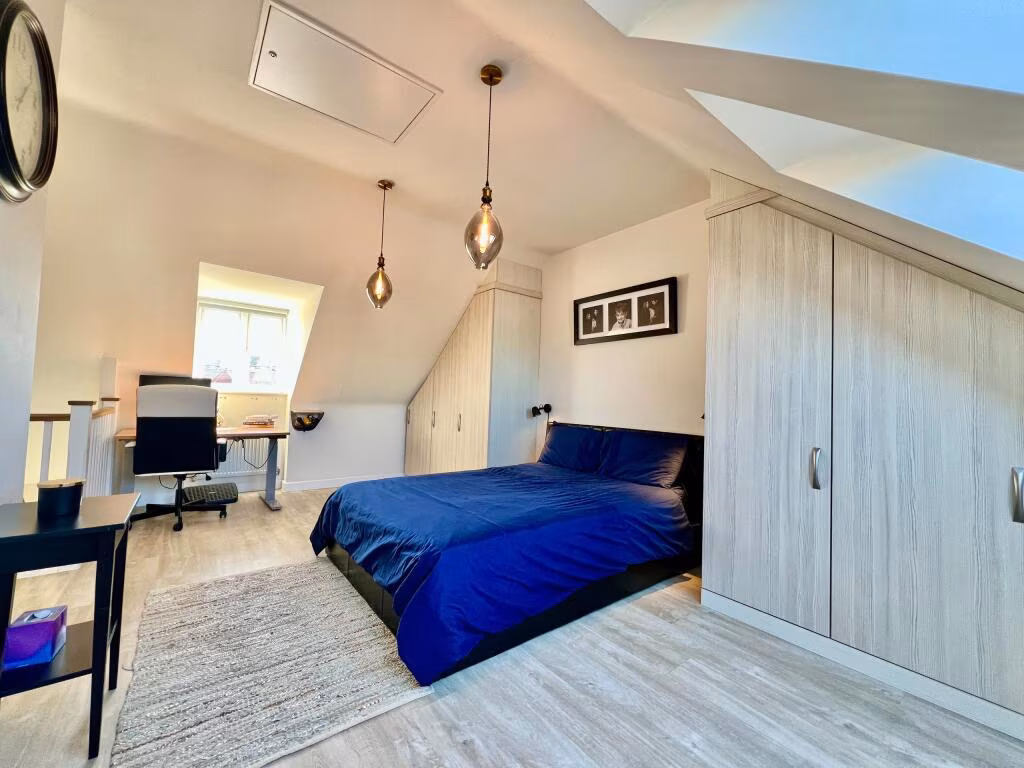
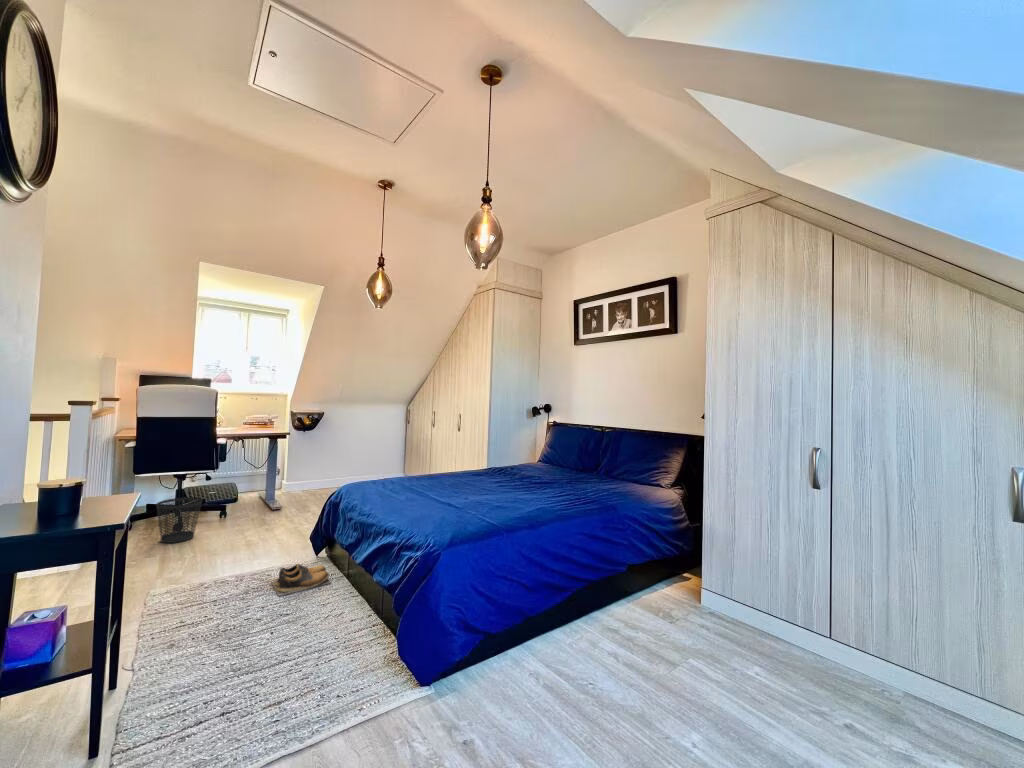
+ wastebasket (178, 520)
+ shoes (301, 574)
